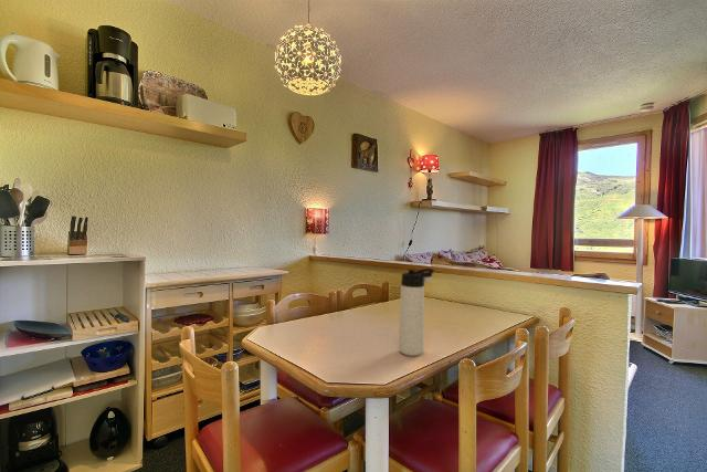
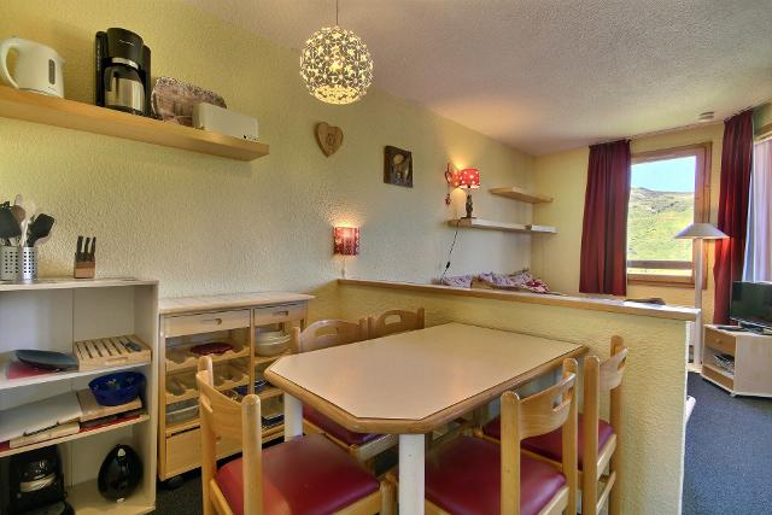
- thermos bottle (416, 310)
